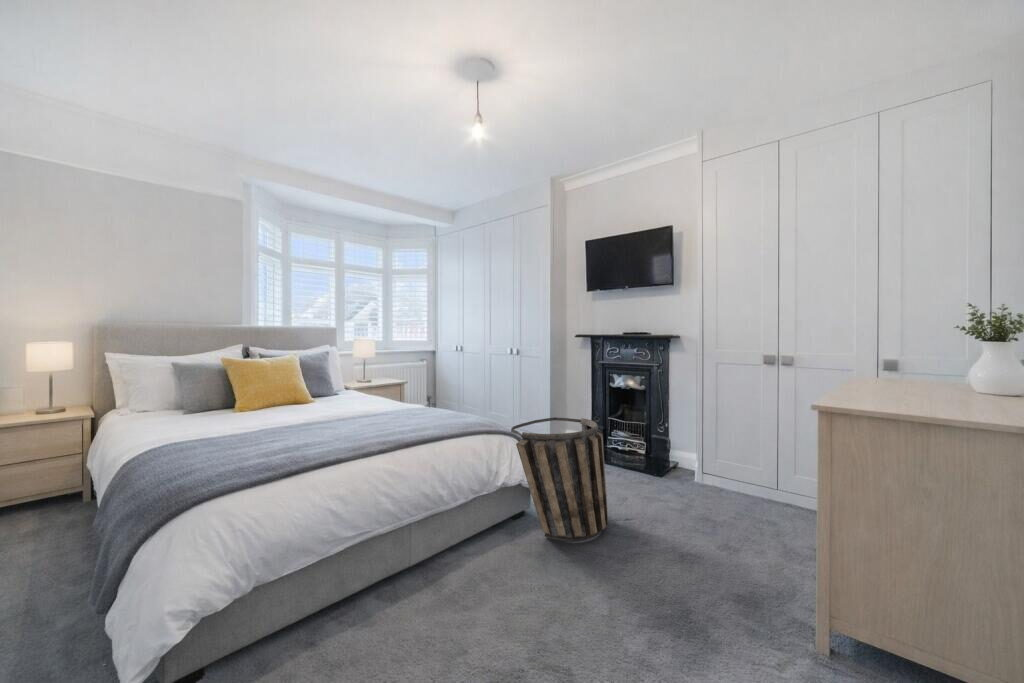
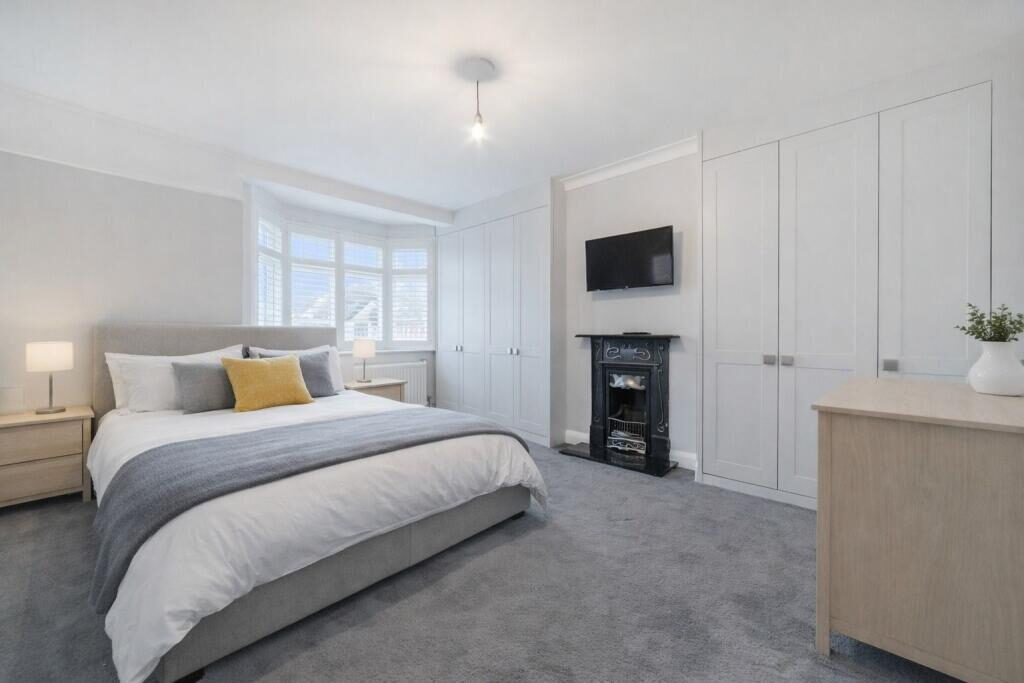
- basket (559, 478)
